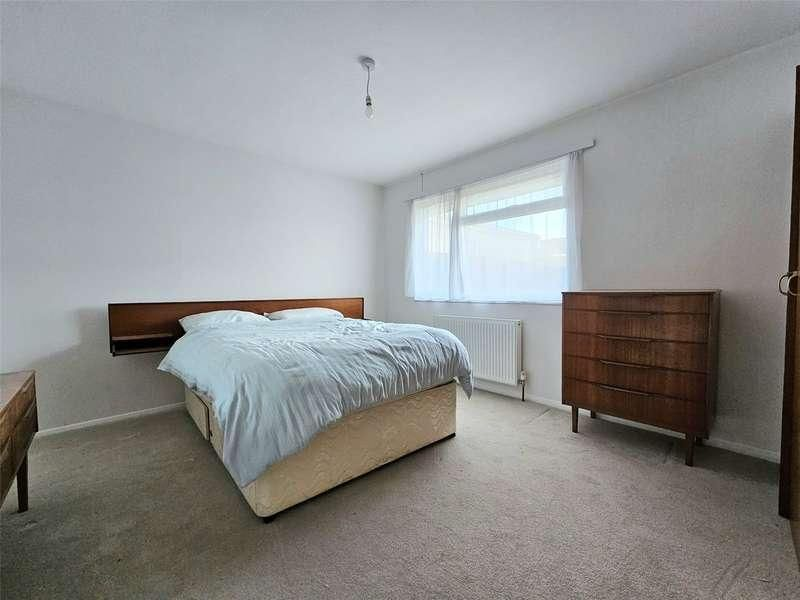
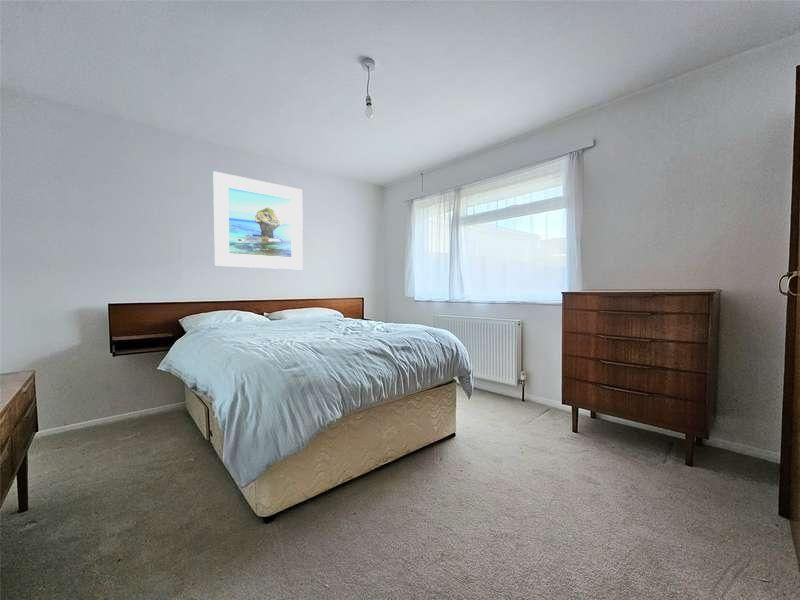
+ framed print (261, 224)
